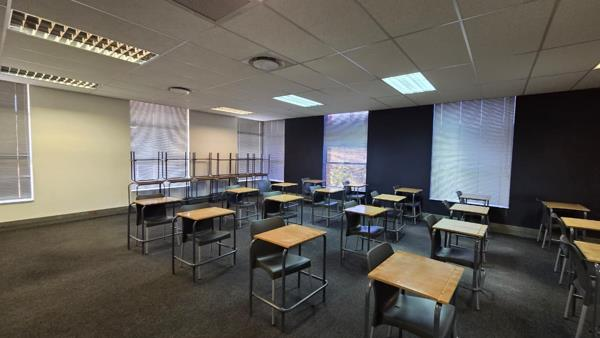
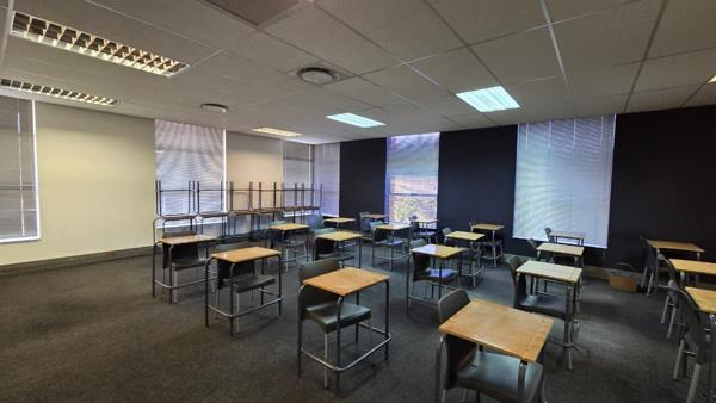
+ bucket (623, 275)
